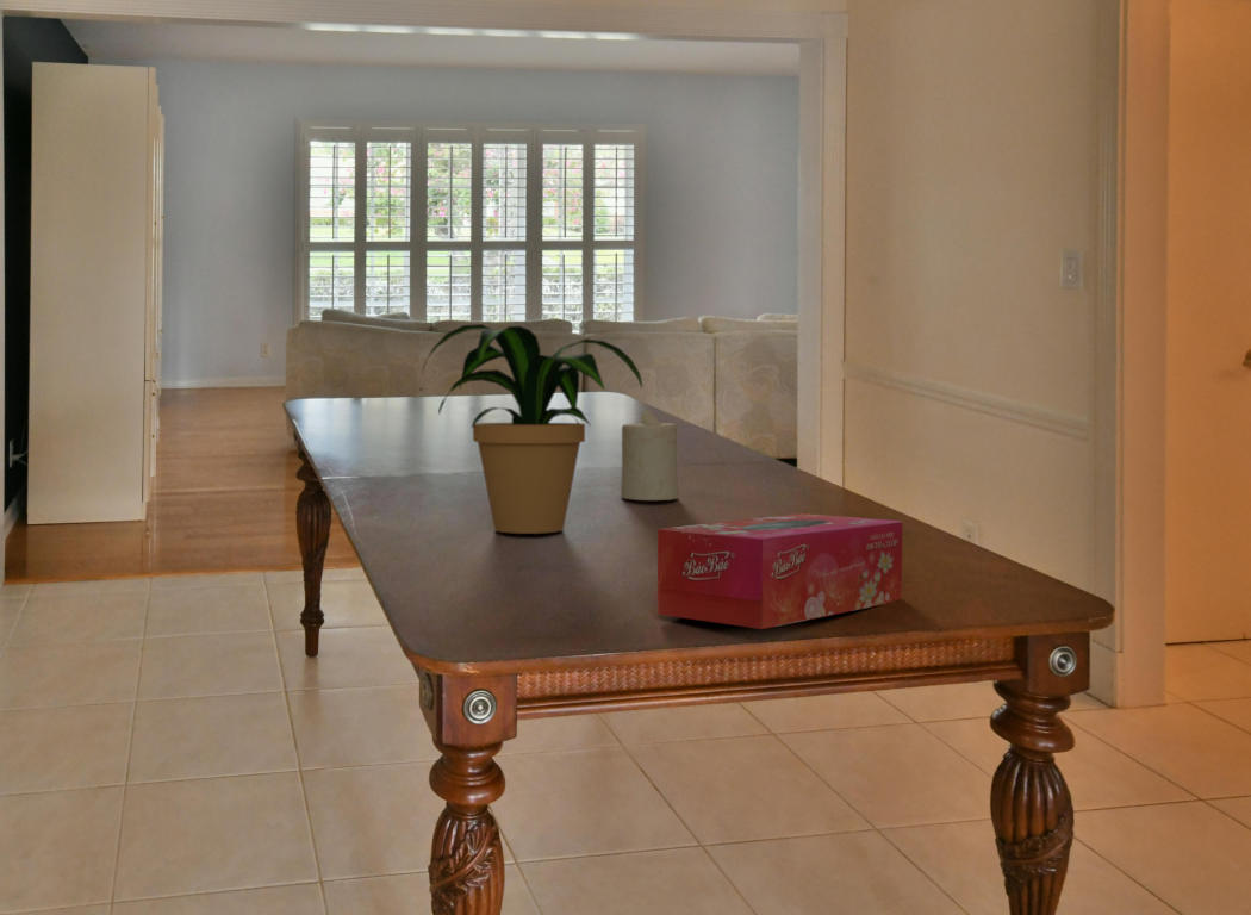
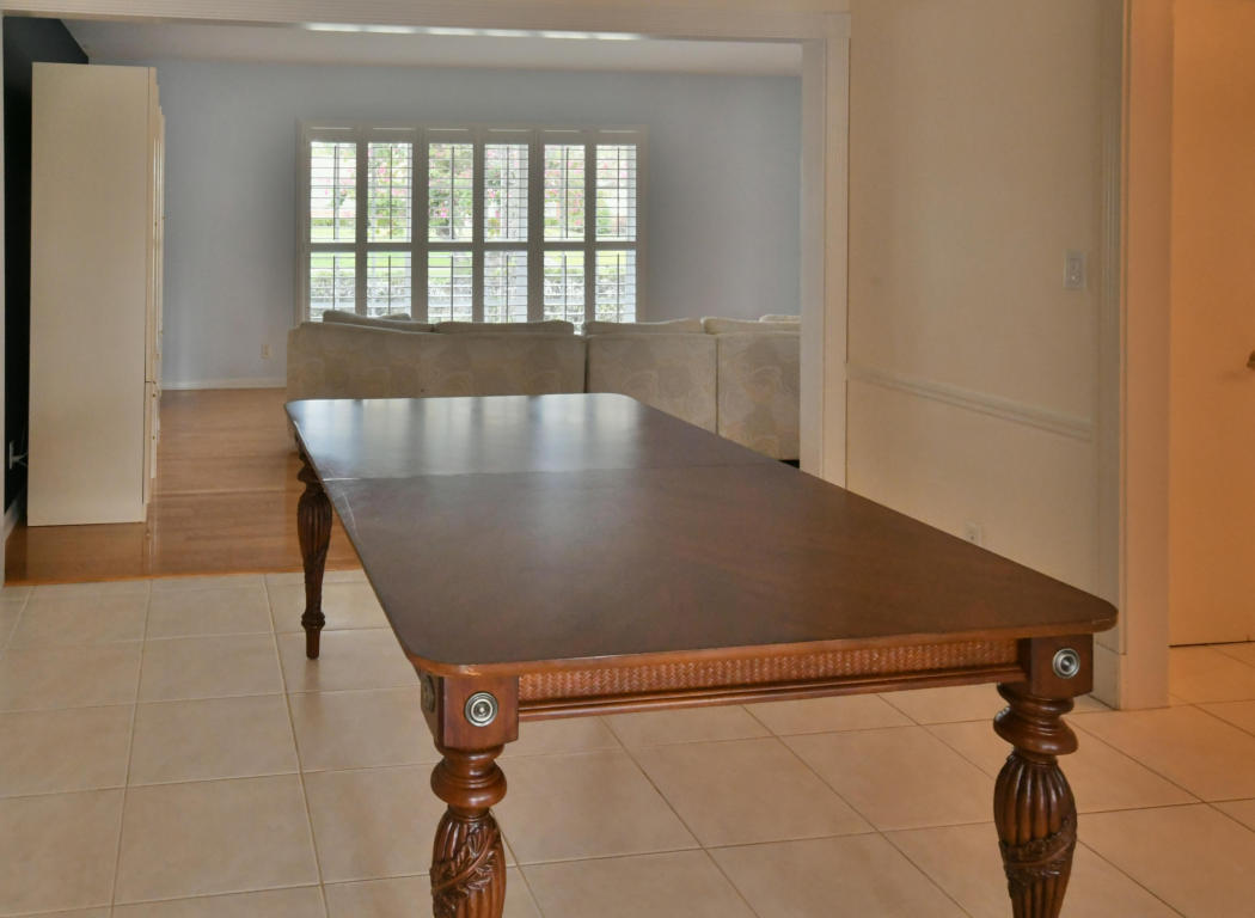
- tissue box (783, 566)
- candle (649, 454)
- potted plant (527, 428)
